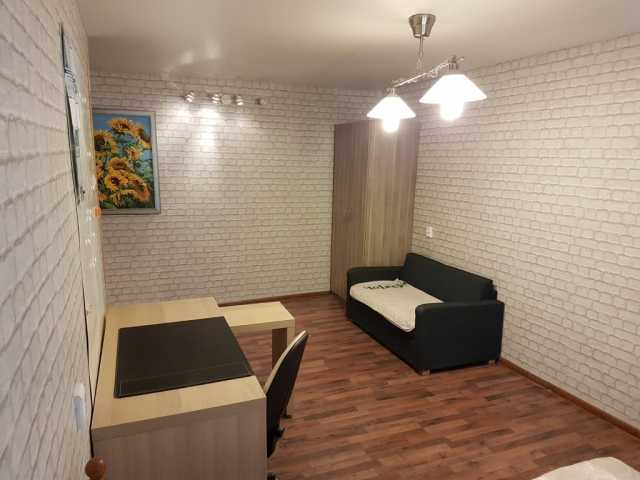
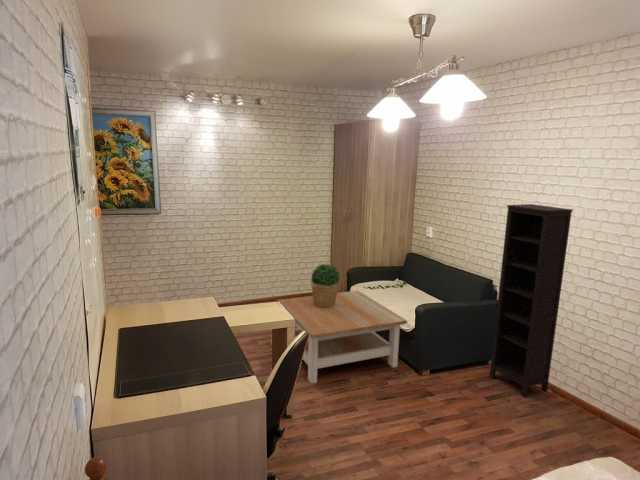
+ bookcase (527, 299)
+ coffee table (337, 332)
+ potted plant (325, 284)
